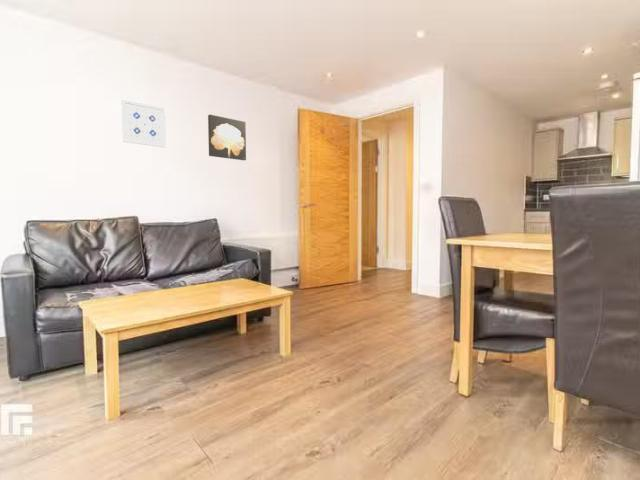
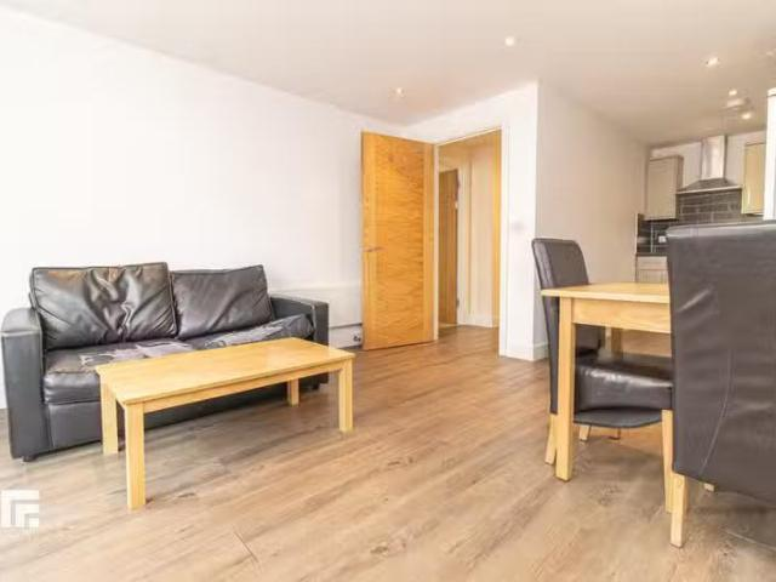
- wall art (227, 138)
- wall art (144, 124)
